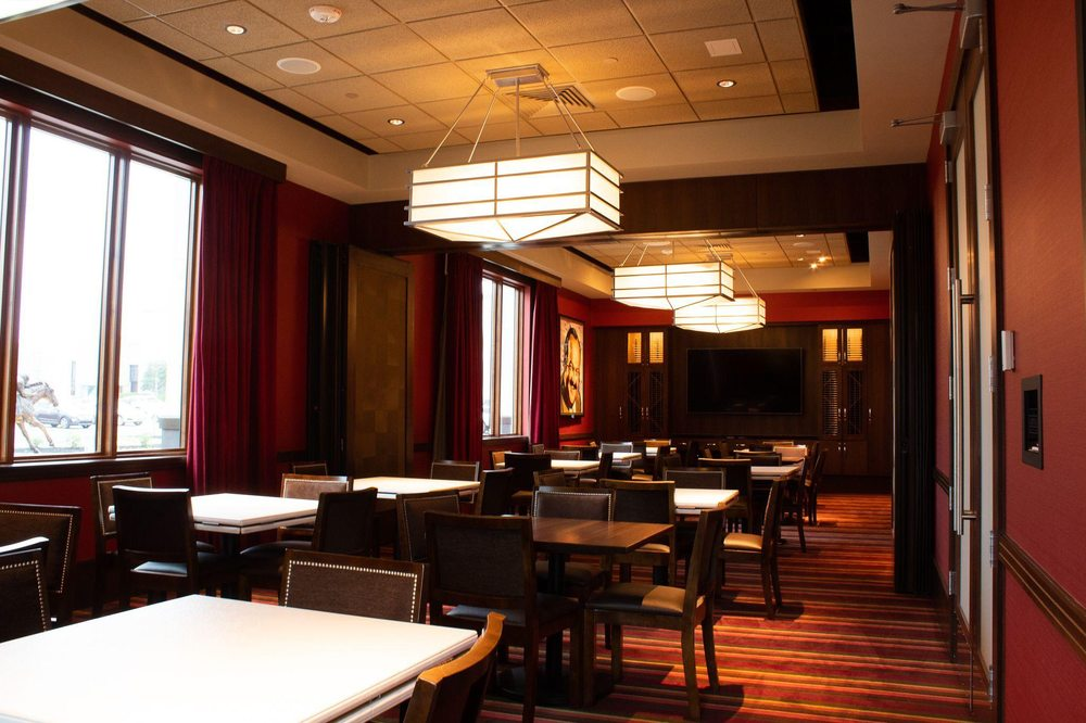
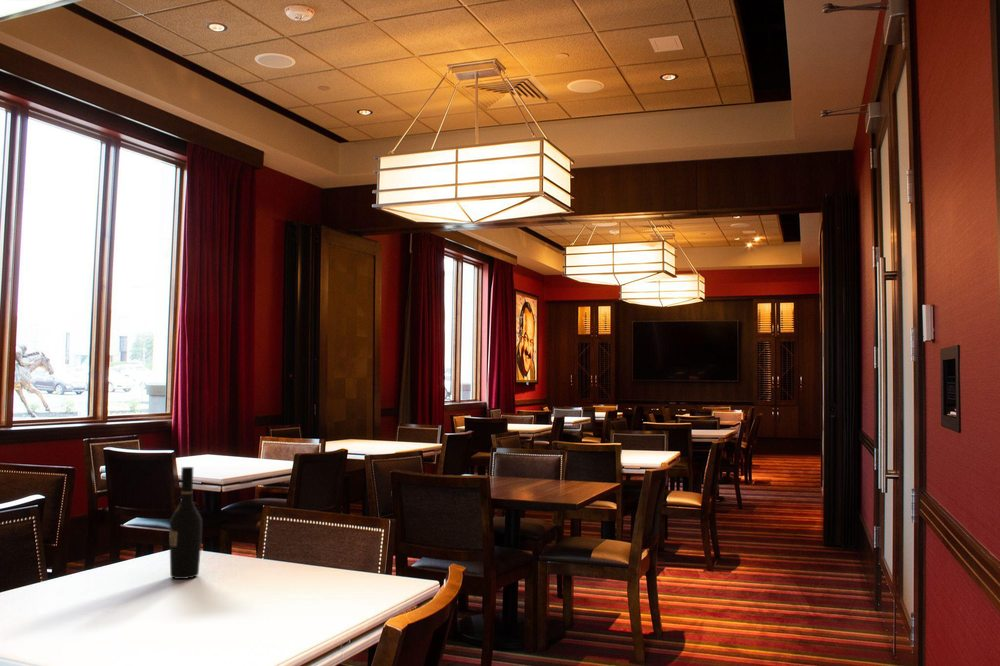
+ wine bottle (186, 521)
